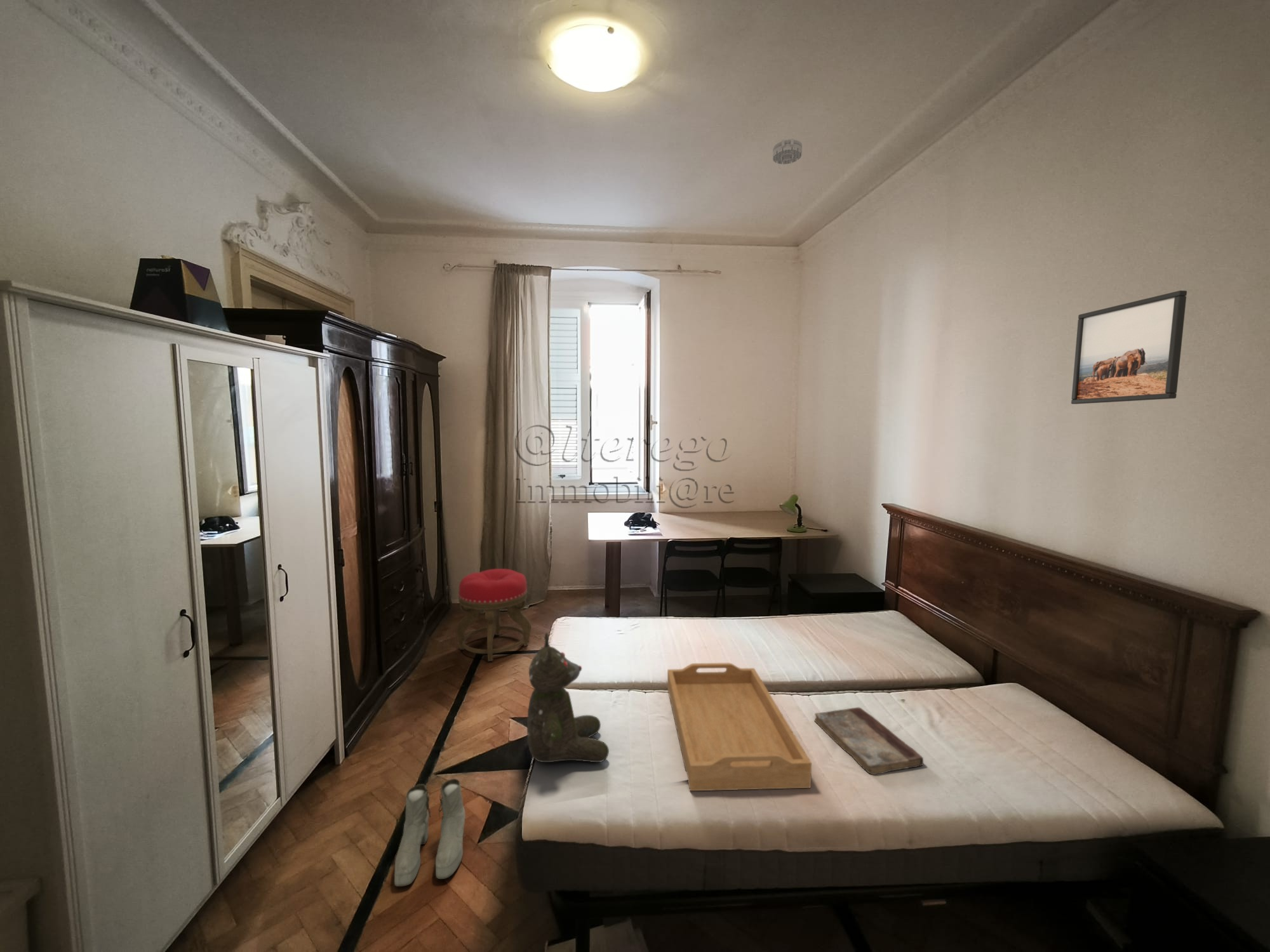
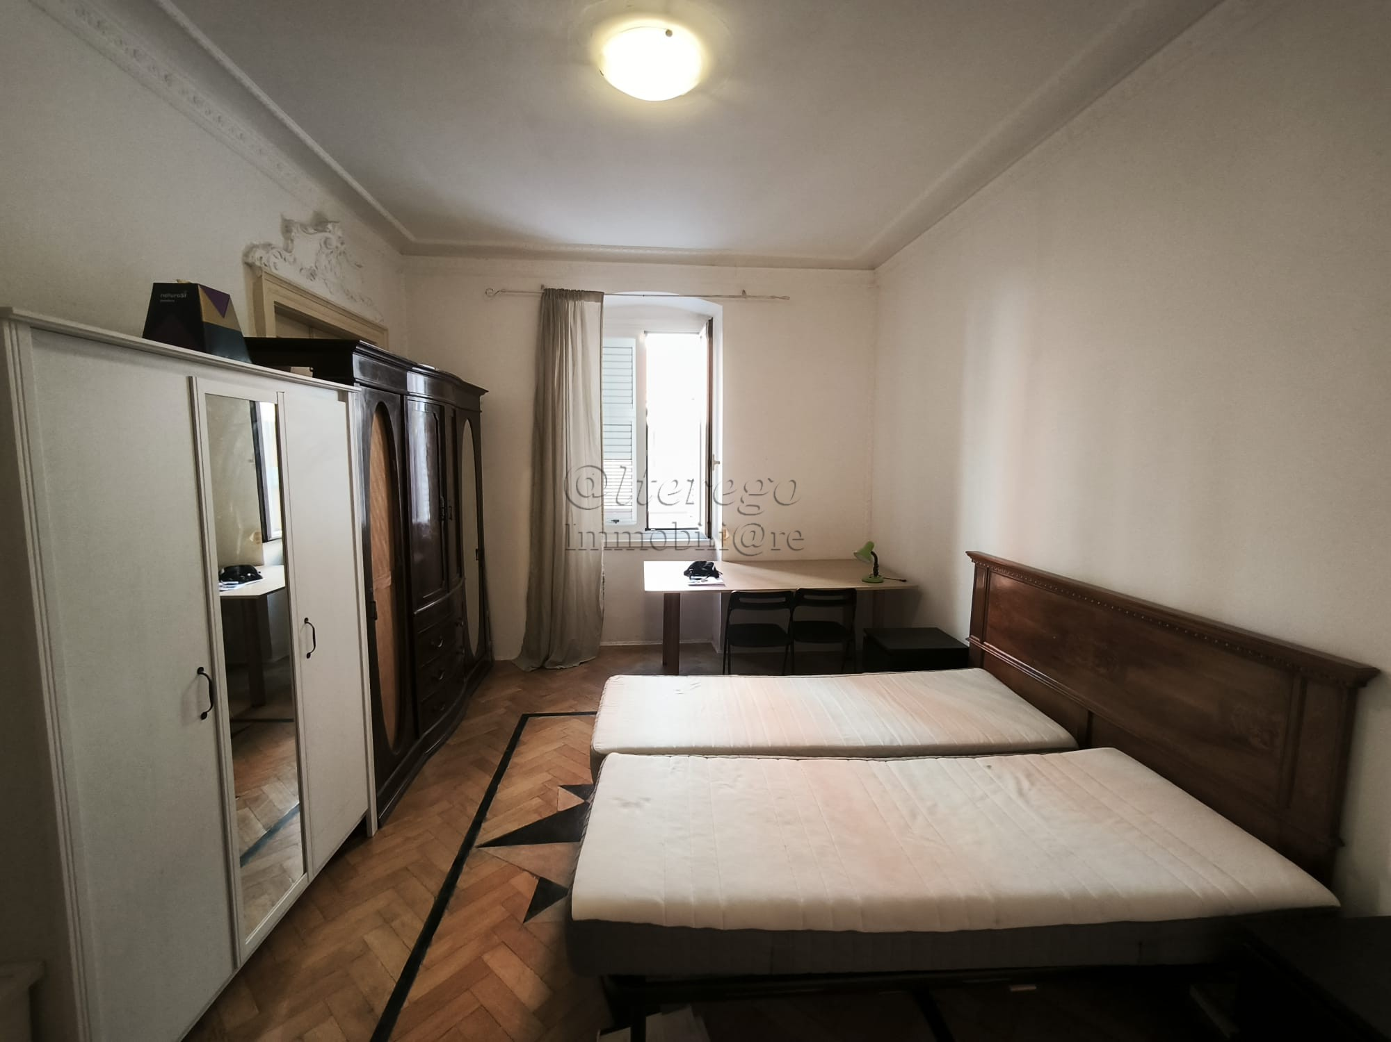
- teddy bear (566, 695)
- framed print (1123, 353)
- stool (493, 611)
- boots (427, 826)
- smoke detector (787, 151)
- book (865, 737)
- serving tray (727, 715)
